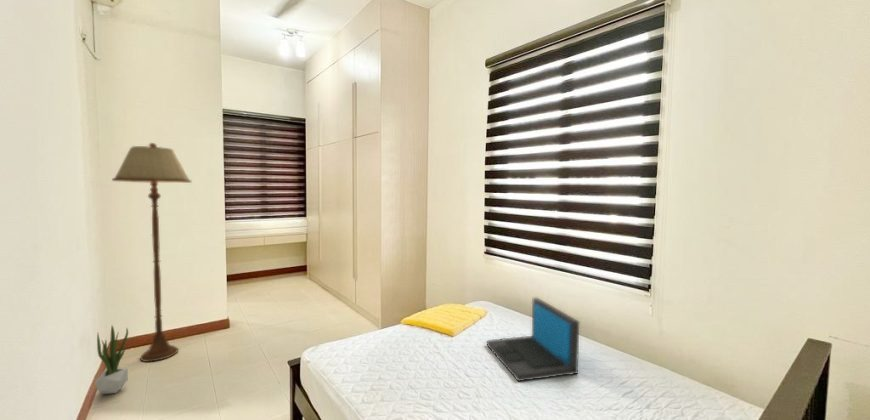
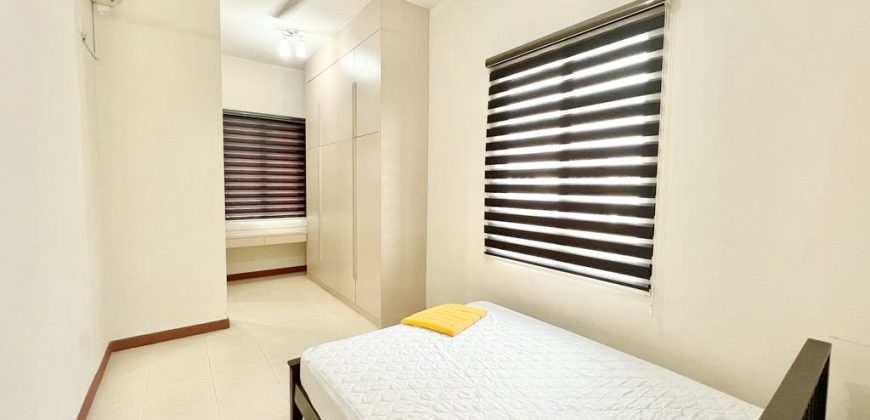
- potted plant (112, 359)
- laptop (528, 336)
- floor lamp (156, 250)
